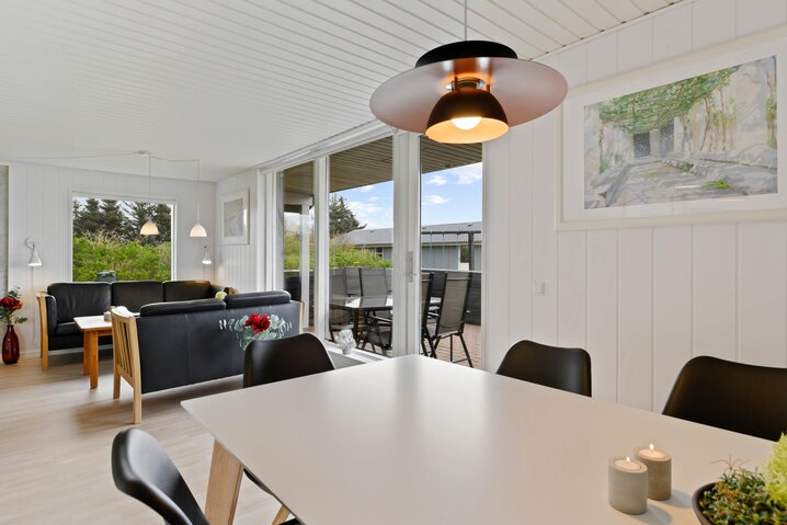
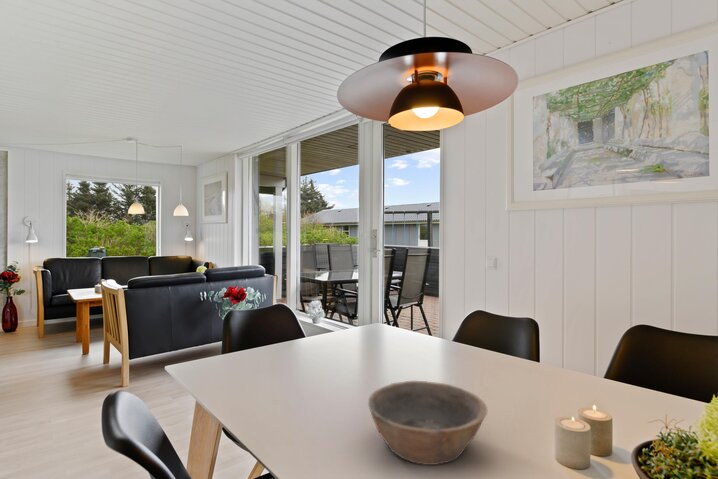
+ bowl (425, 421)
